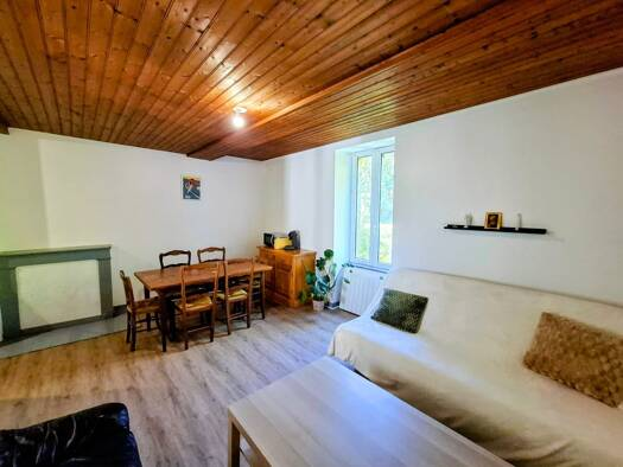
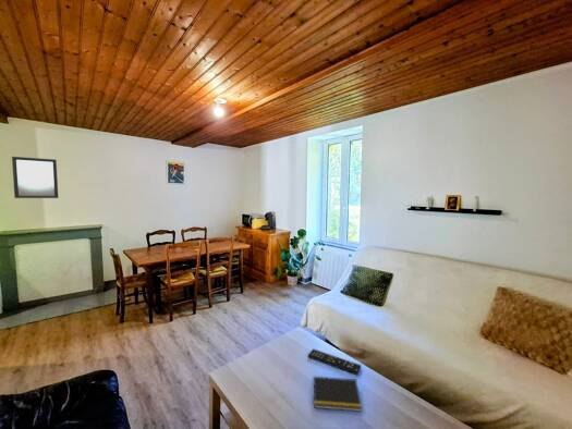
+ notepad (336, 392)
+ remote control (333, 360)
+ home mirror (36, 177)
